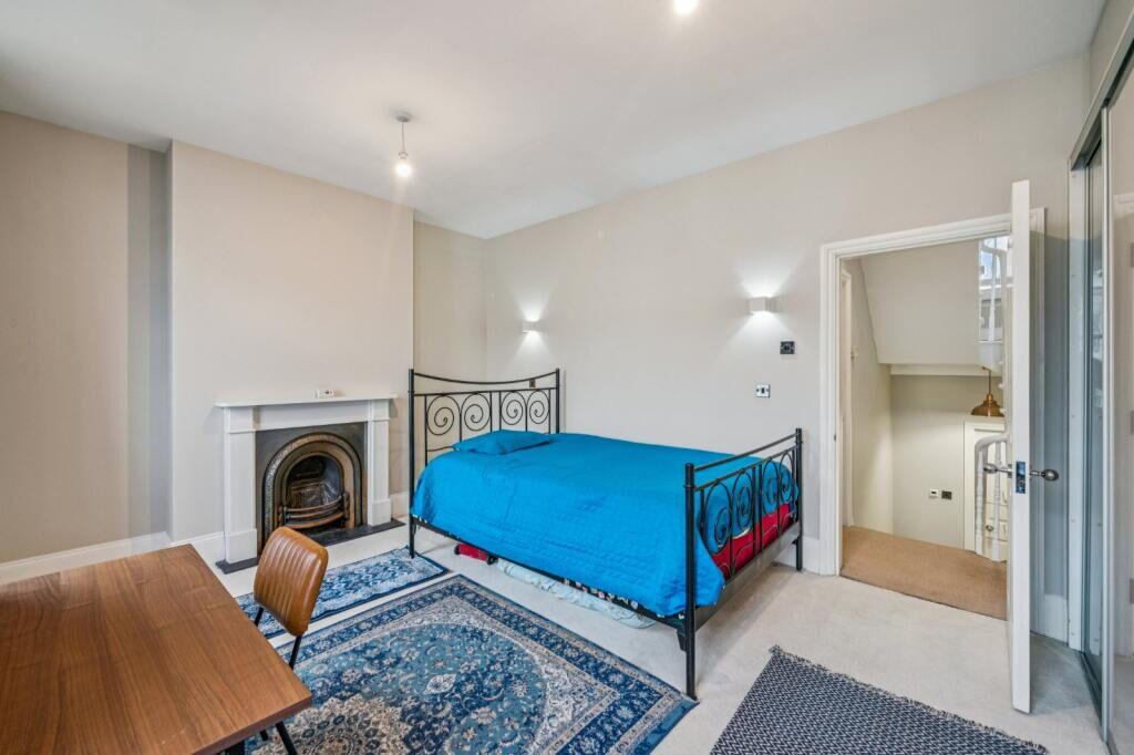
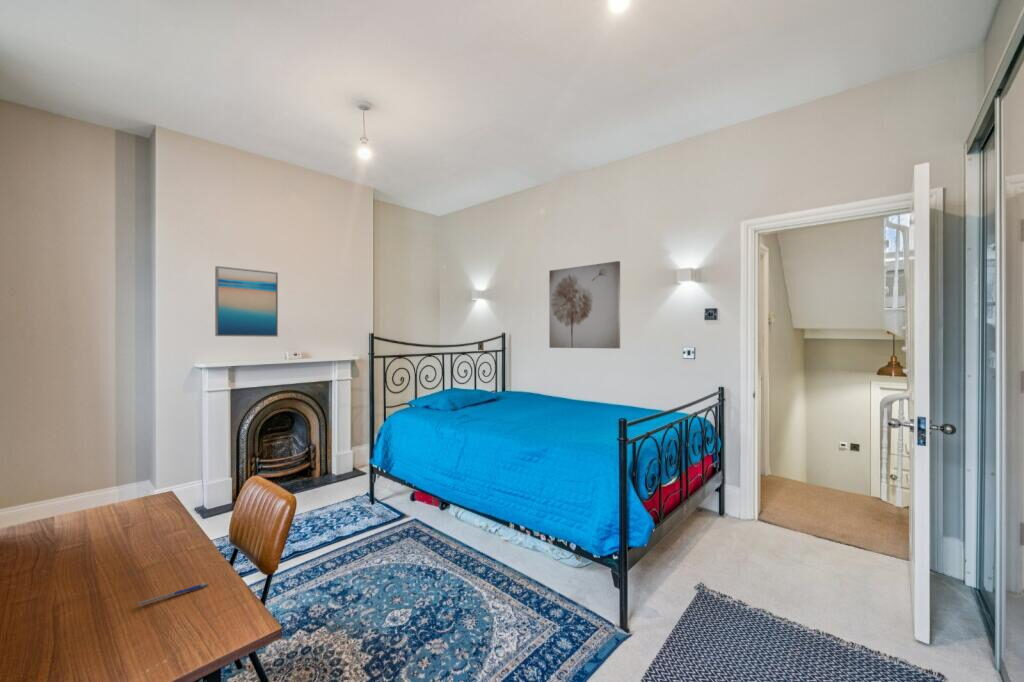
+ wall art (247, 303)
+ pen (173, 593)
+ wall art (582, 307)
